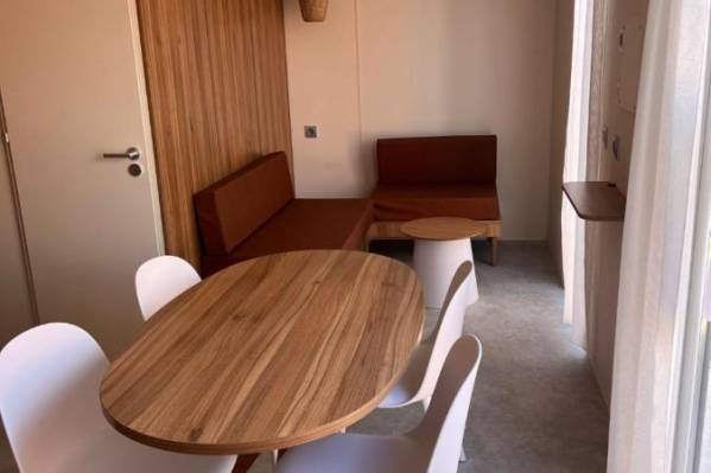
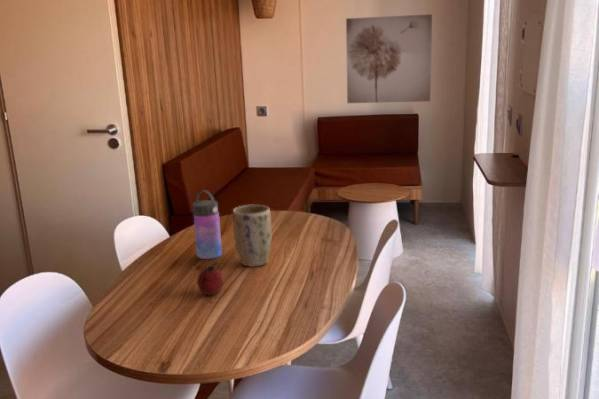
+ fruit (211, 278)
+ wall art (388, 60)
+ water bottle (206, 223)
+ plant pot (252, 235)
